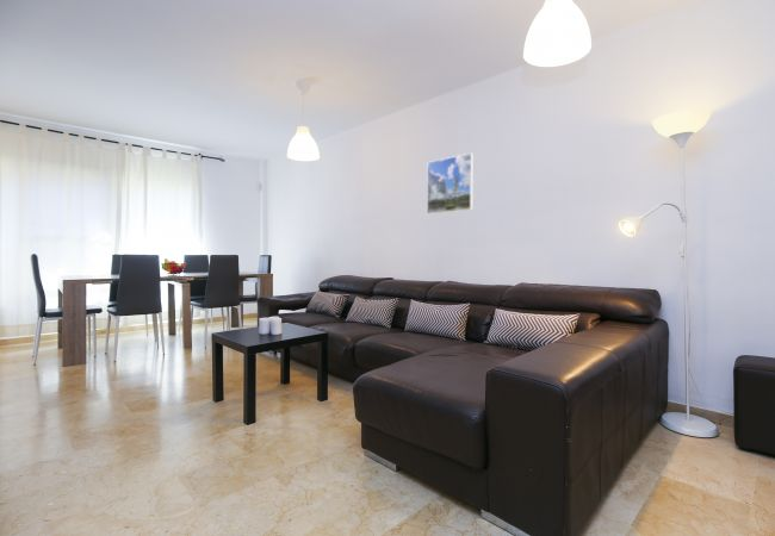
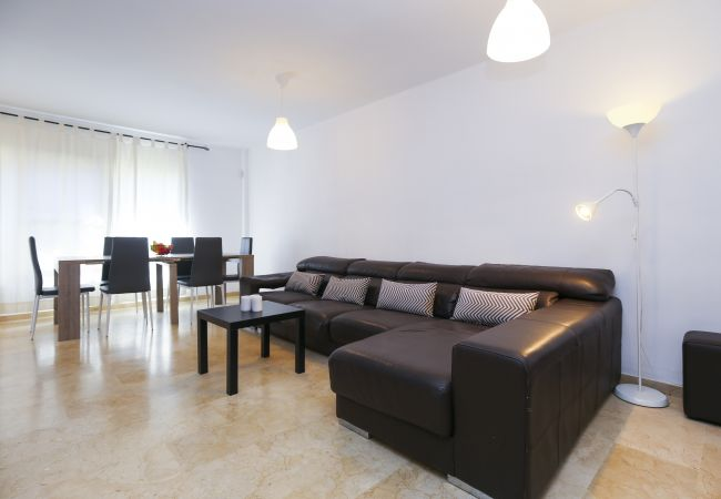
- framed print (448, 185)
